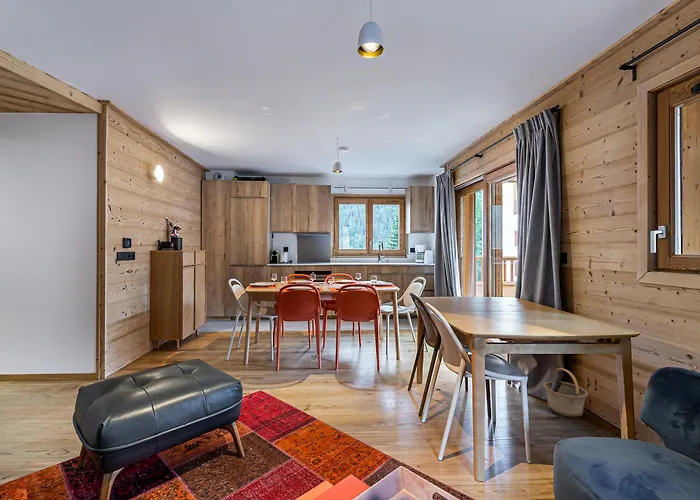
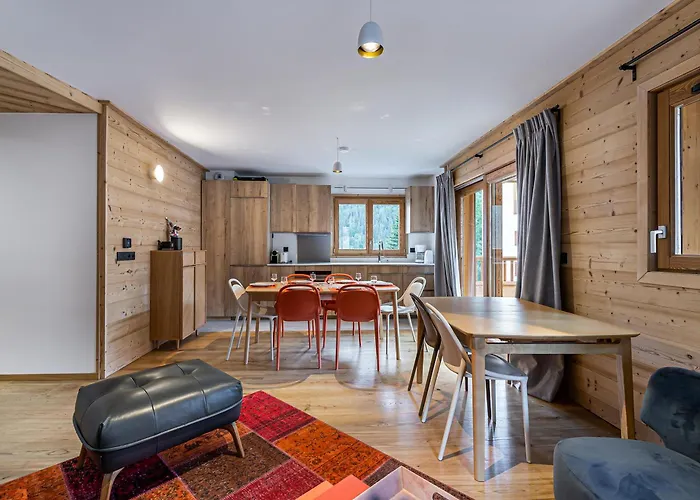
- basket (564, 389)
